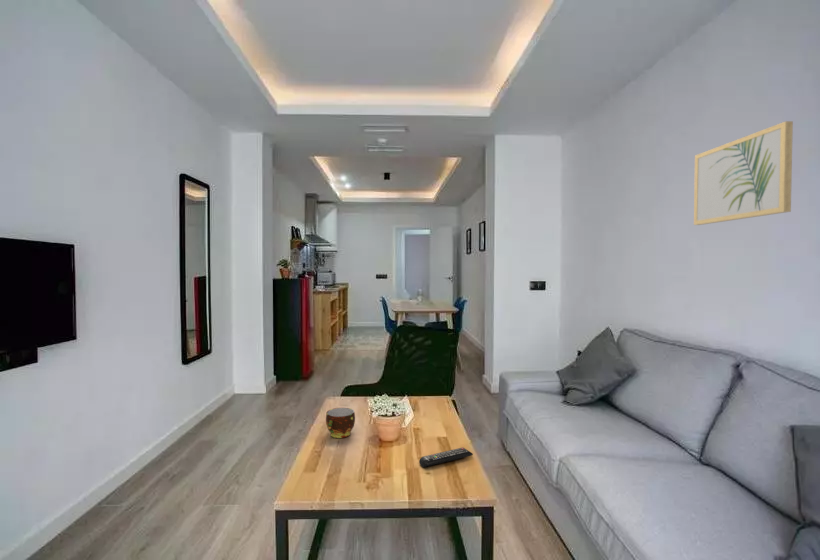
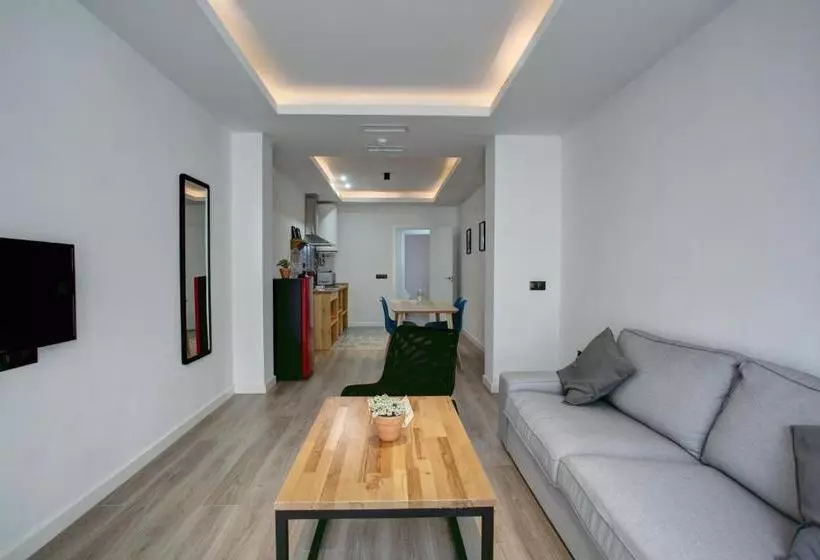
- remote control (446, 457)
- wall art (736, 180)
- cup (340, 423)
